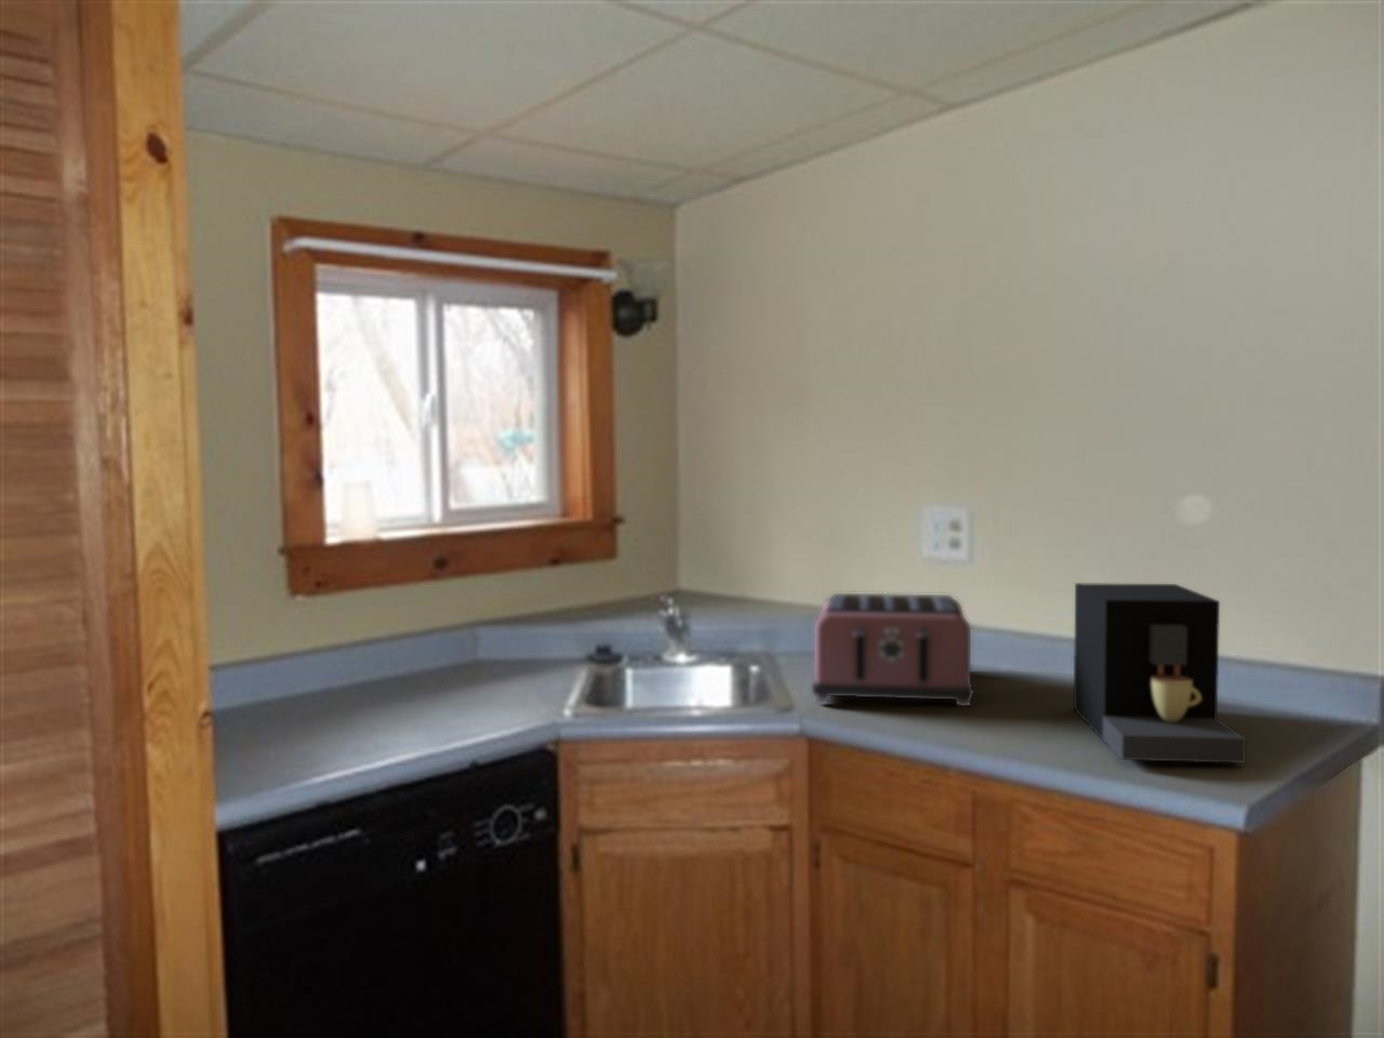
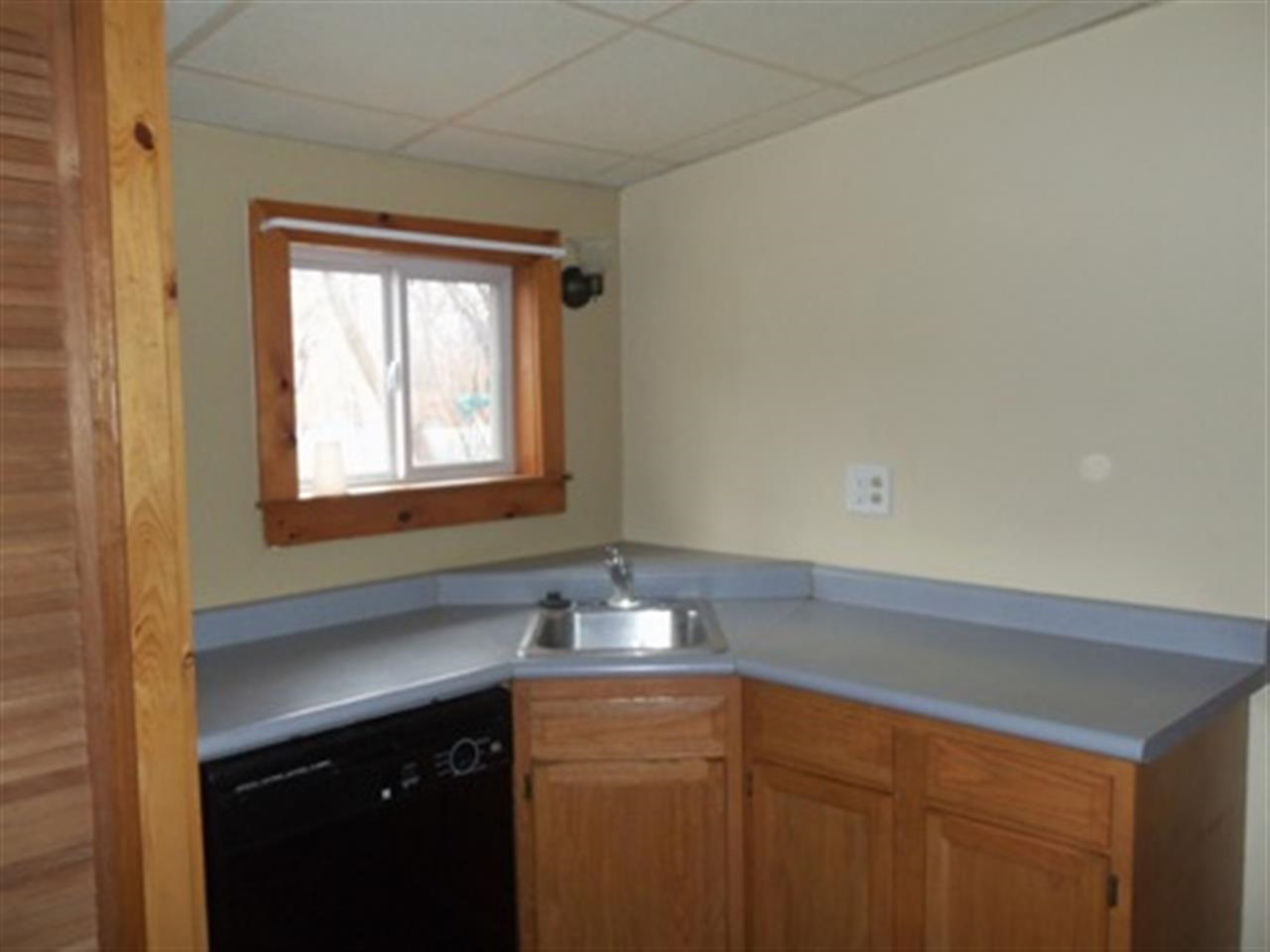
- toaster (891, 645)
- coffee maker (1151, 665)
